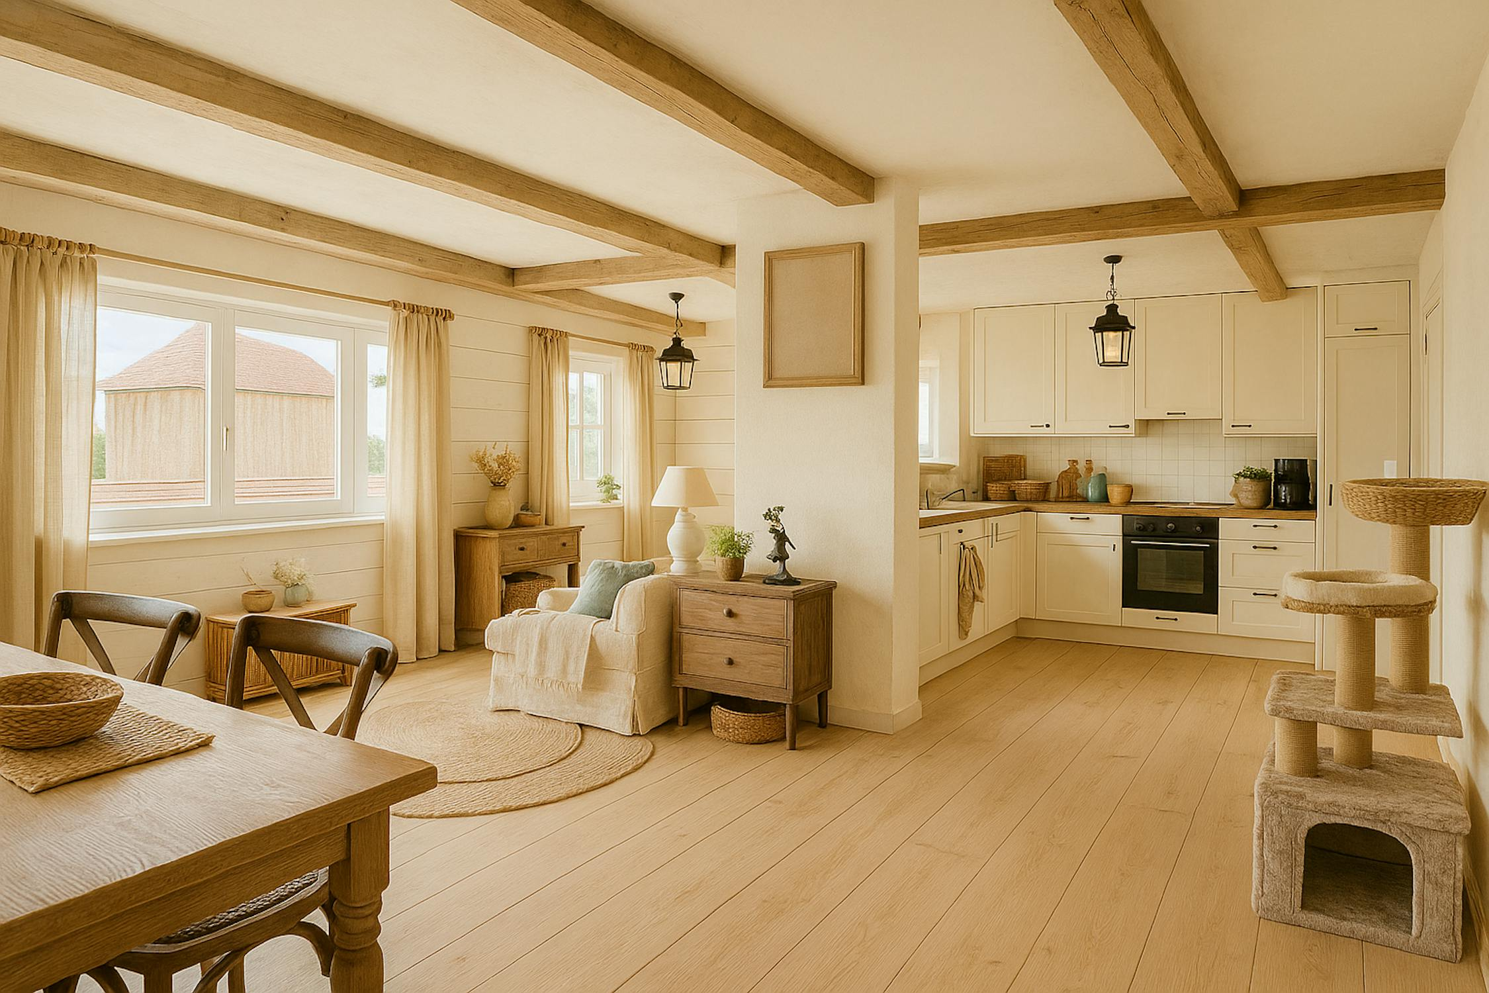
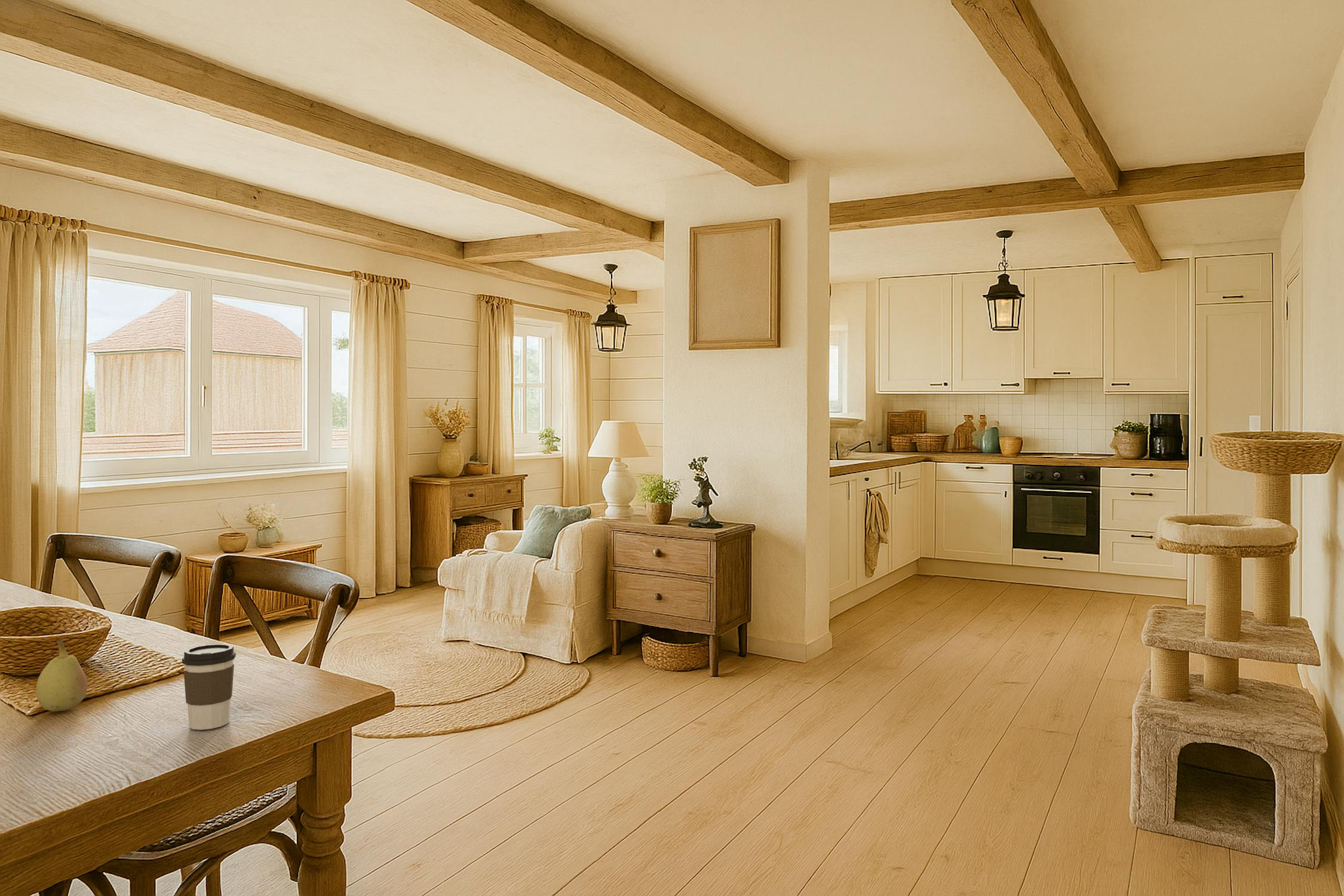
+ coffee cup (209, 686)
+ fruit (62, 673)
